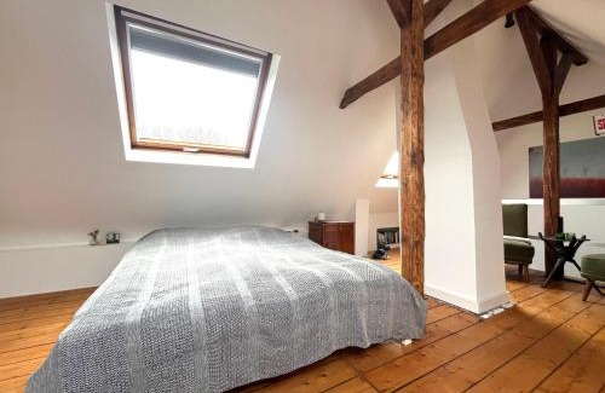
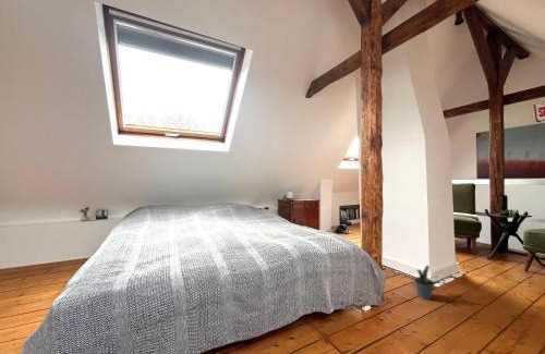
+ potted plant (426, 281)
